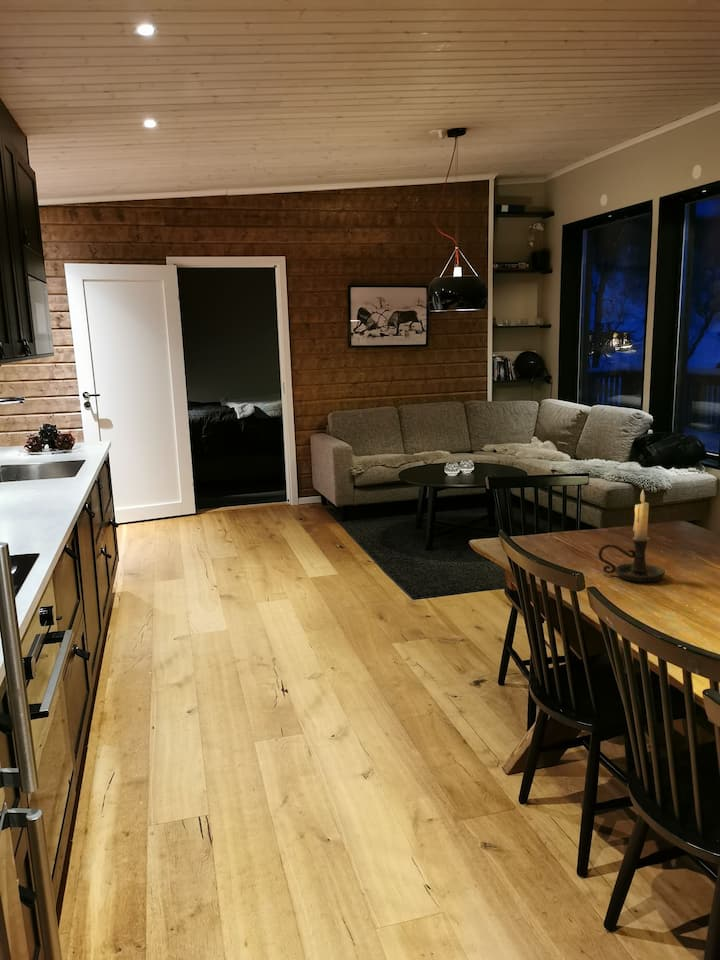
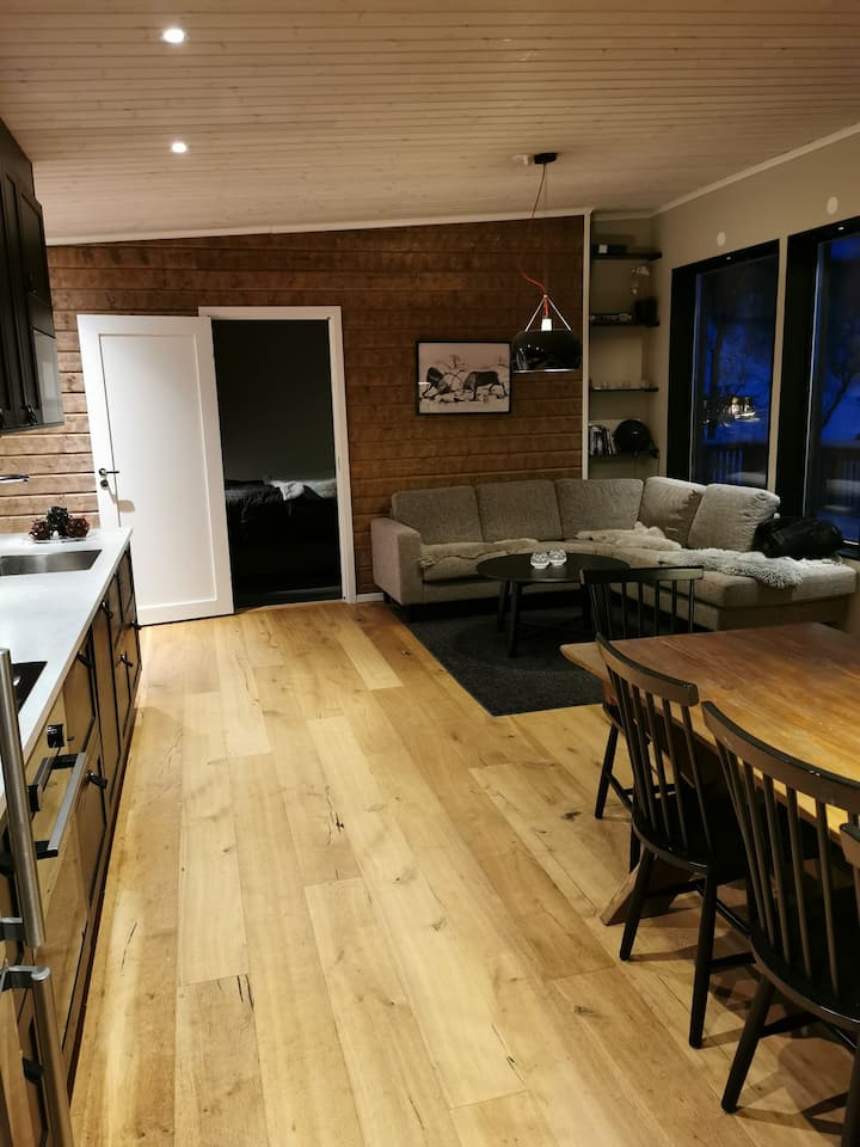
- candle holder (634, 531)
